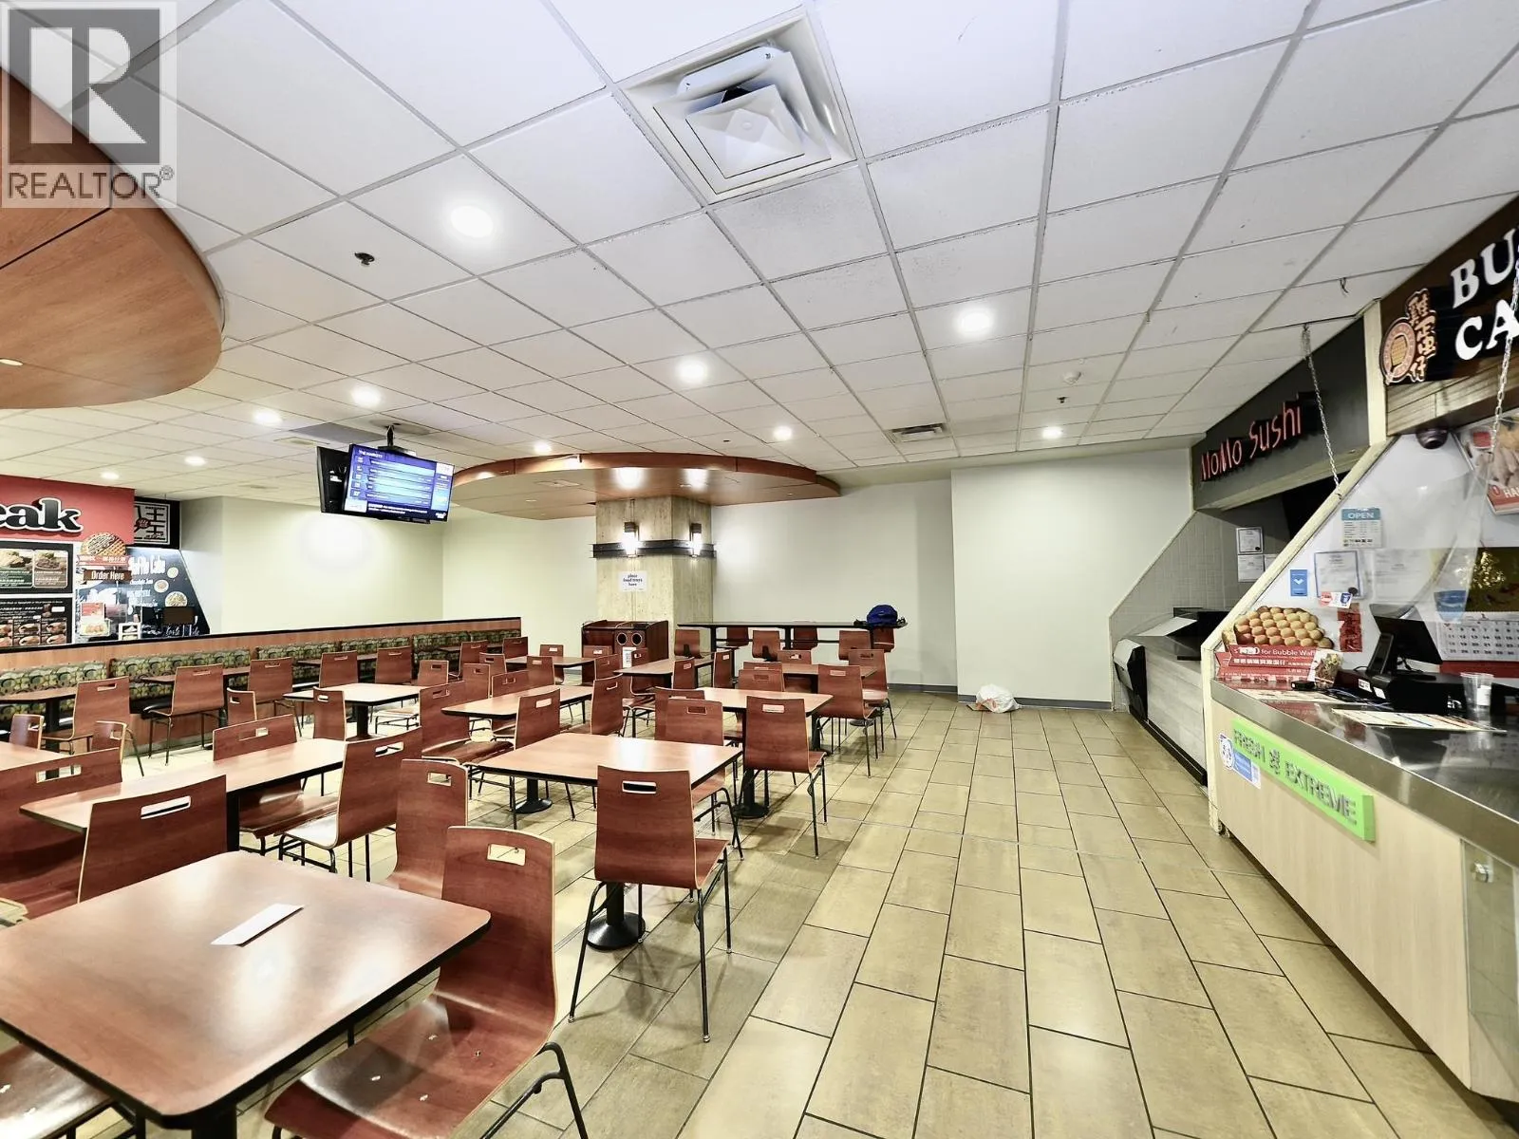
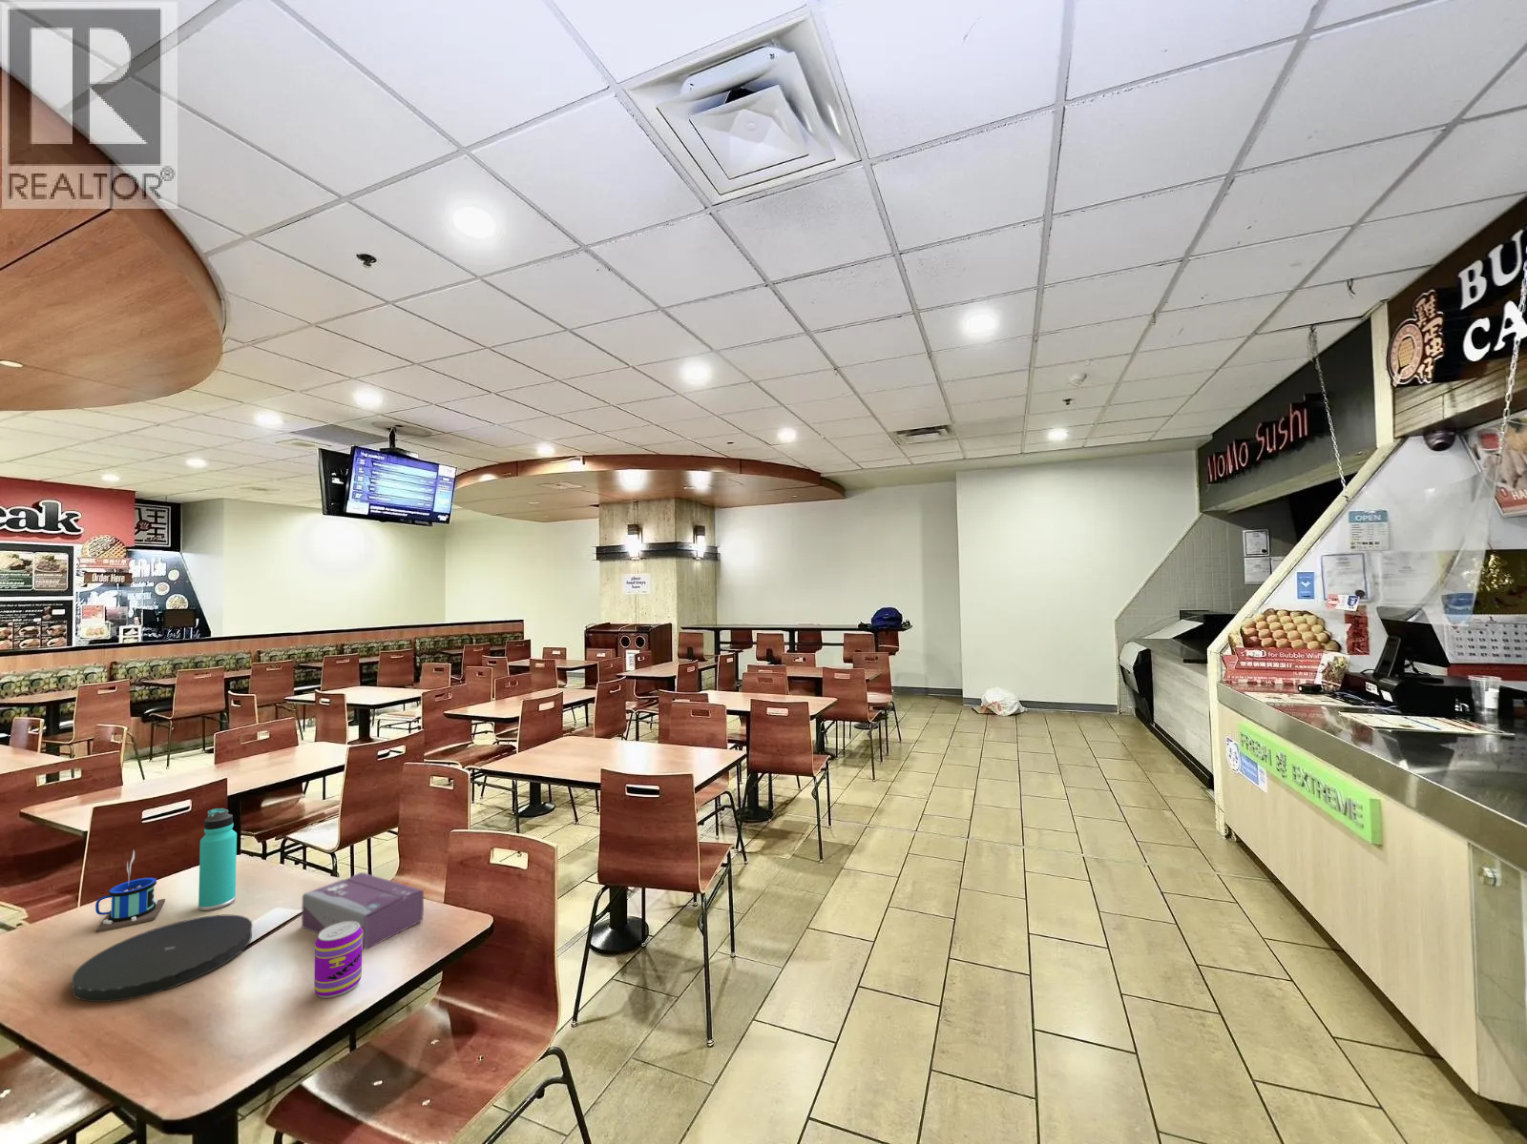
+ tissue box (363, 906)
+ beverage can (338, 958)
+ thermos bottle (218, 856)
+ plate (168, 954)
+ mug (129, 883)
